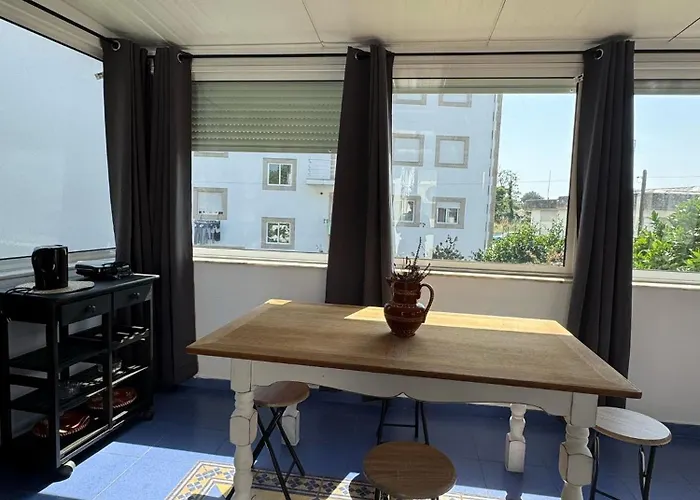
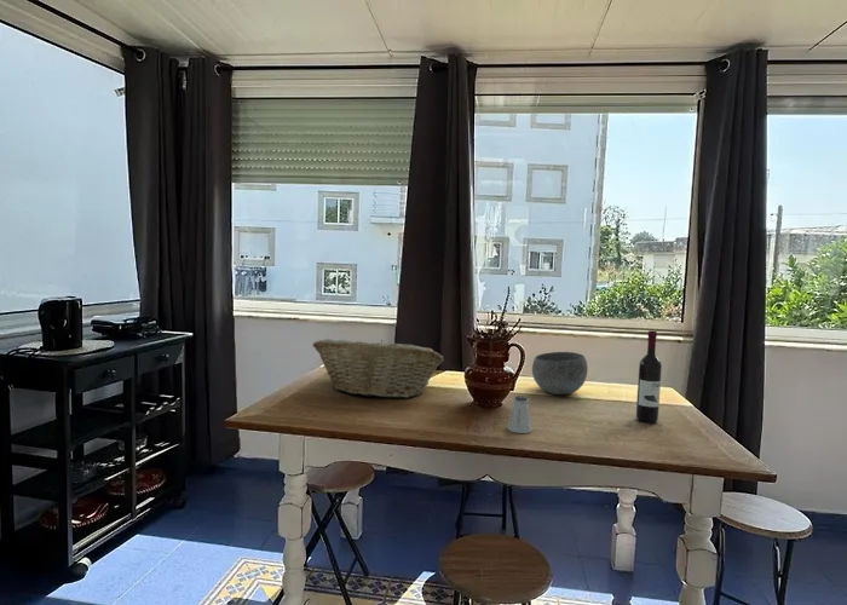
+ bowl (559, 373)
+ fruit basket (378, 362)
+ wine bottle (649, 375)
+ saltshaker (520, 413)
